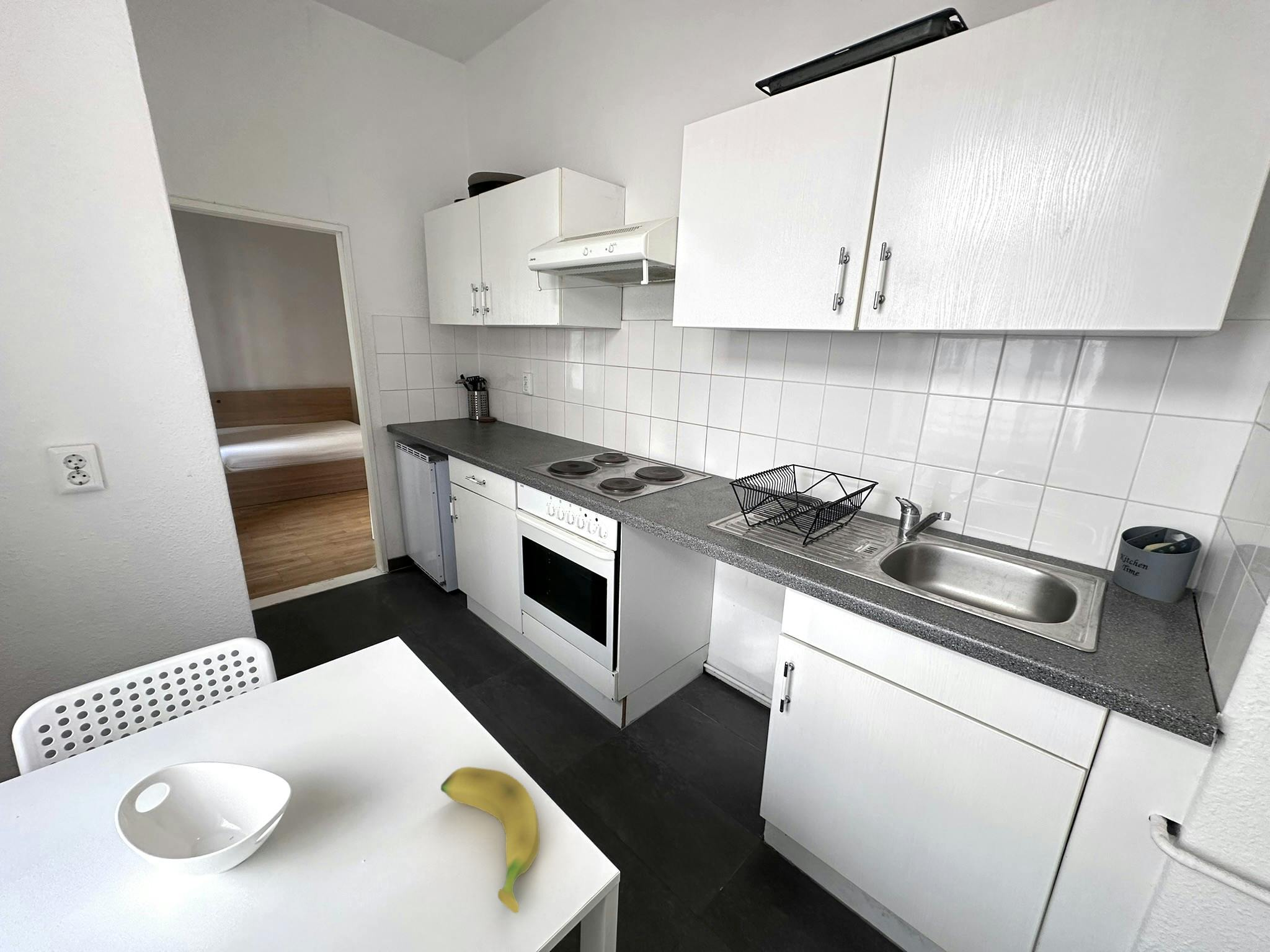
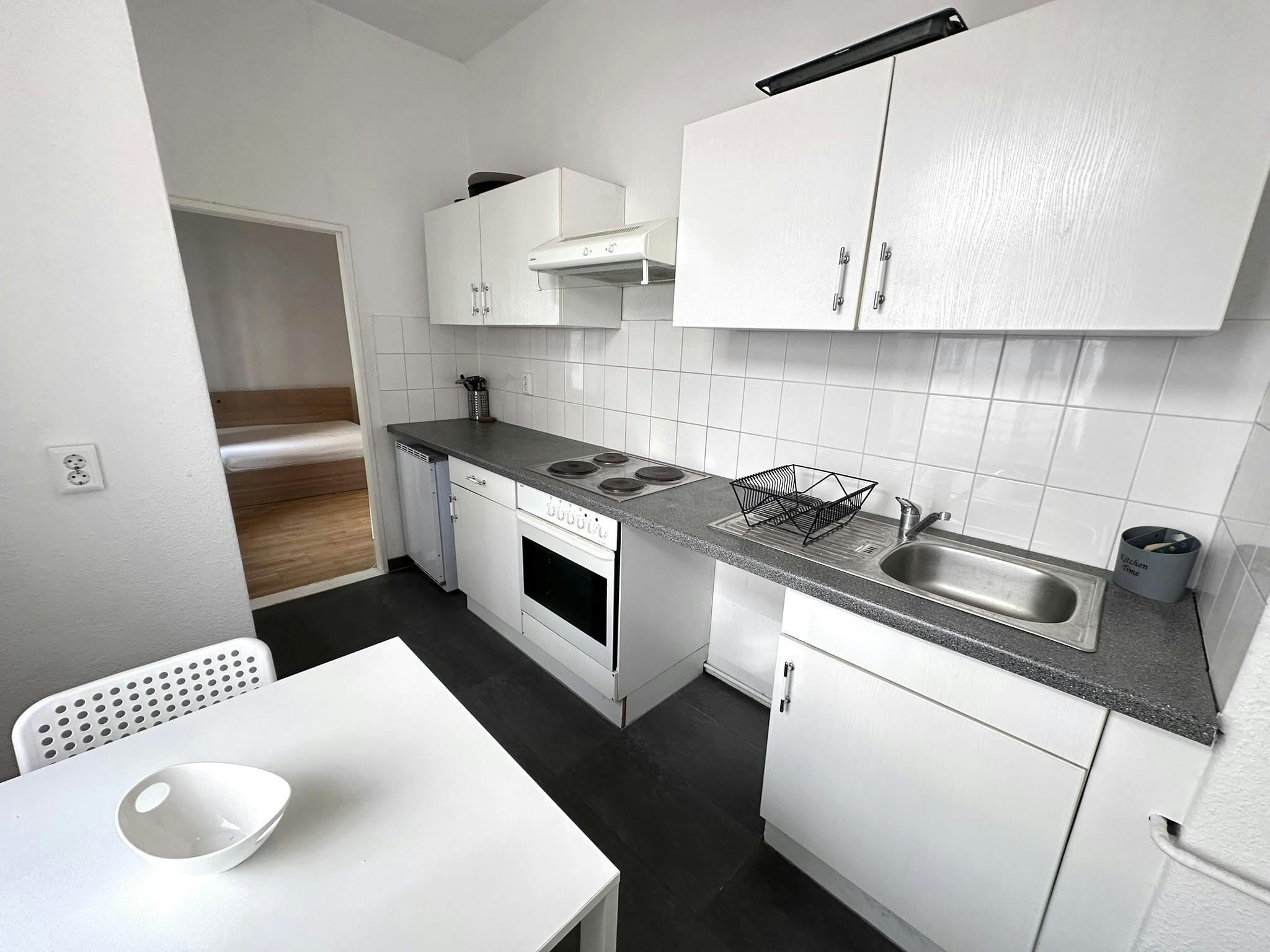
- banana (494, 816)
